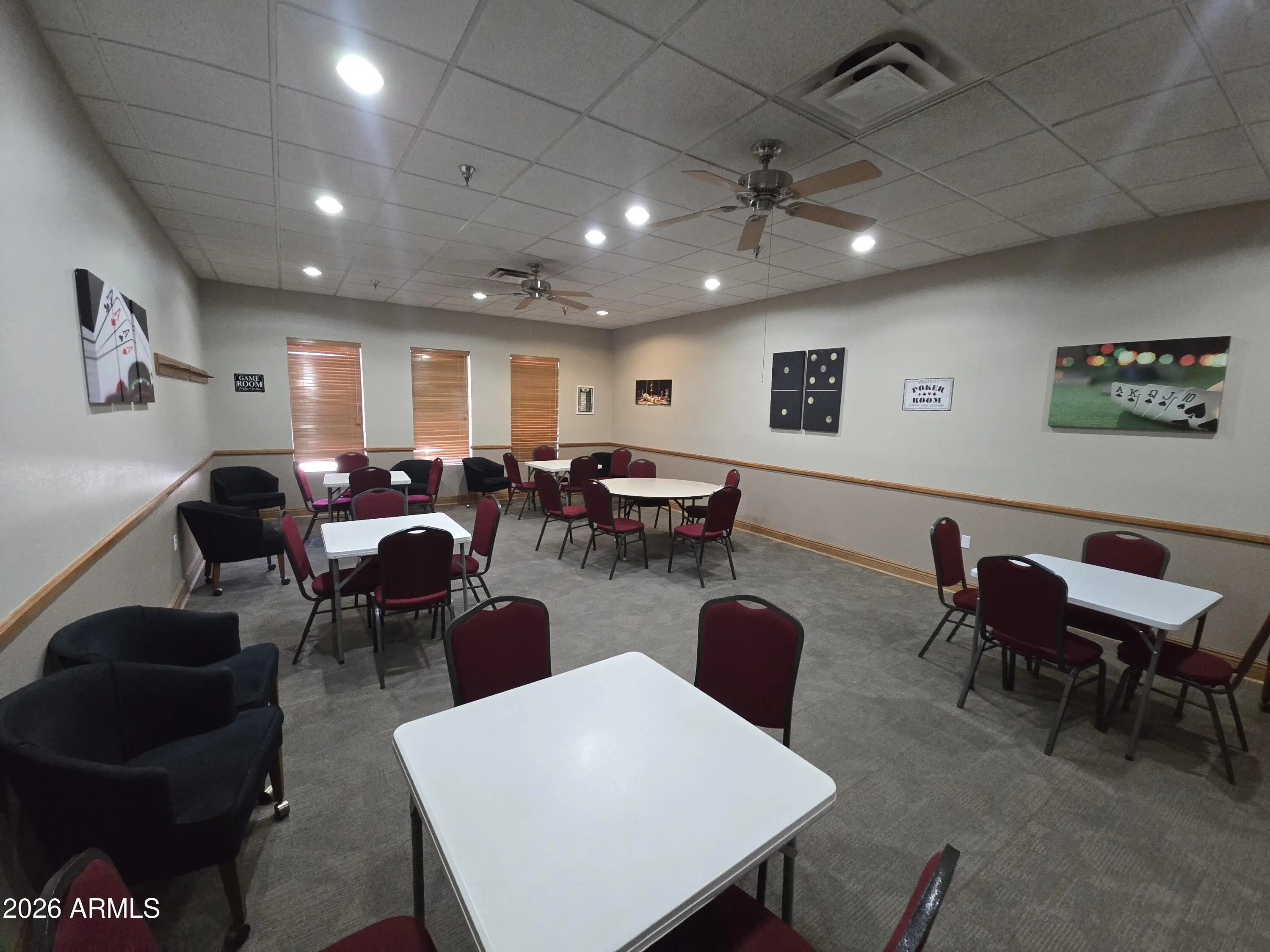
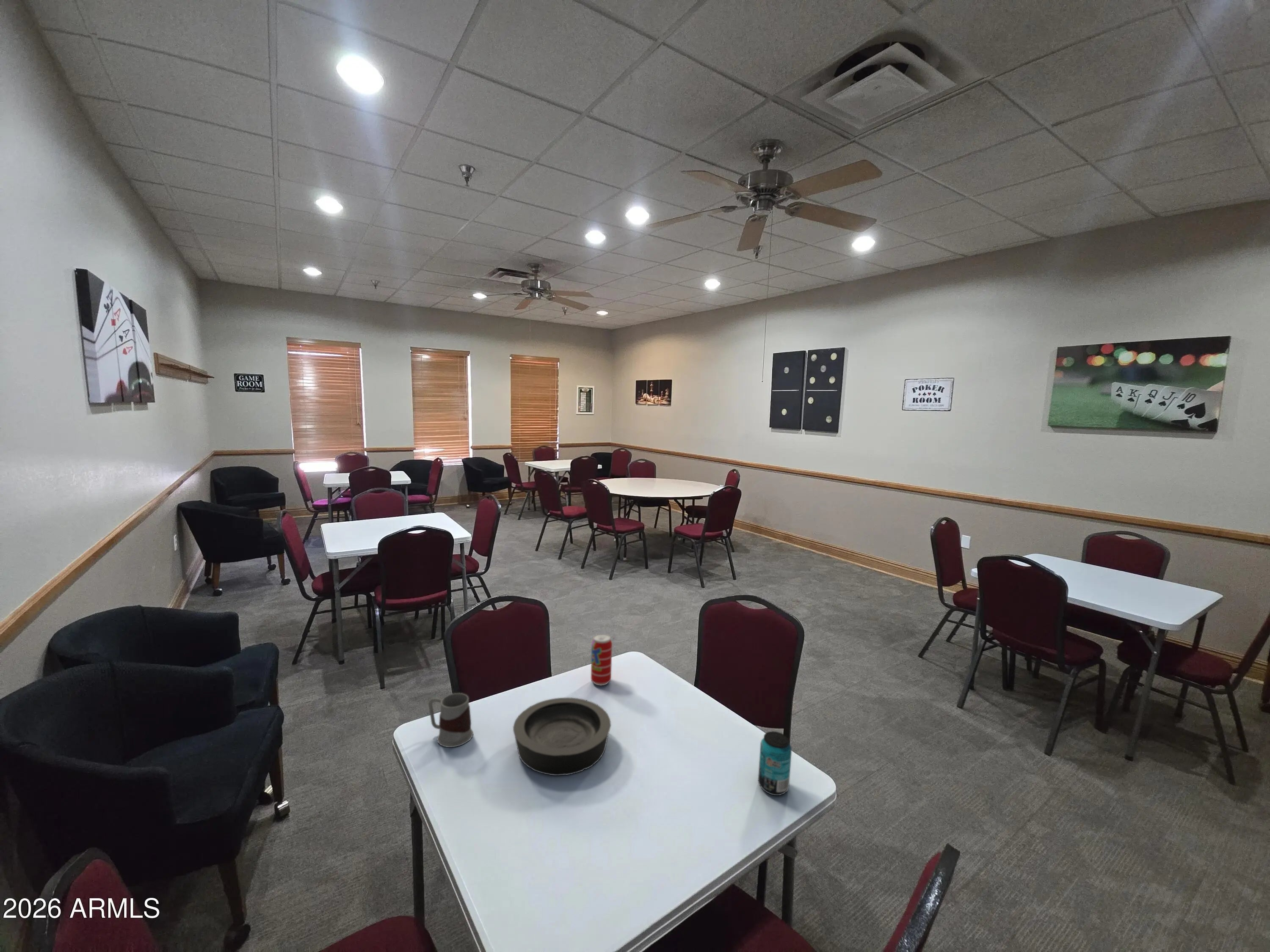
+ beverage can (775, 762)
+ mug (450, 718)
+ beverage can (601, 659)
+ bowl (562, 735)
